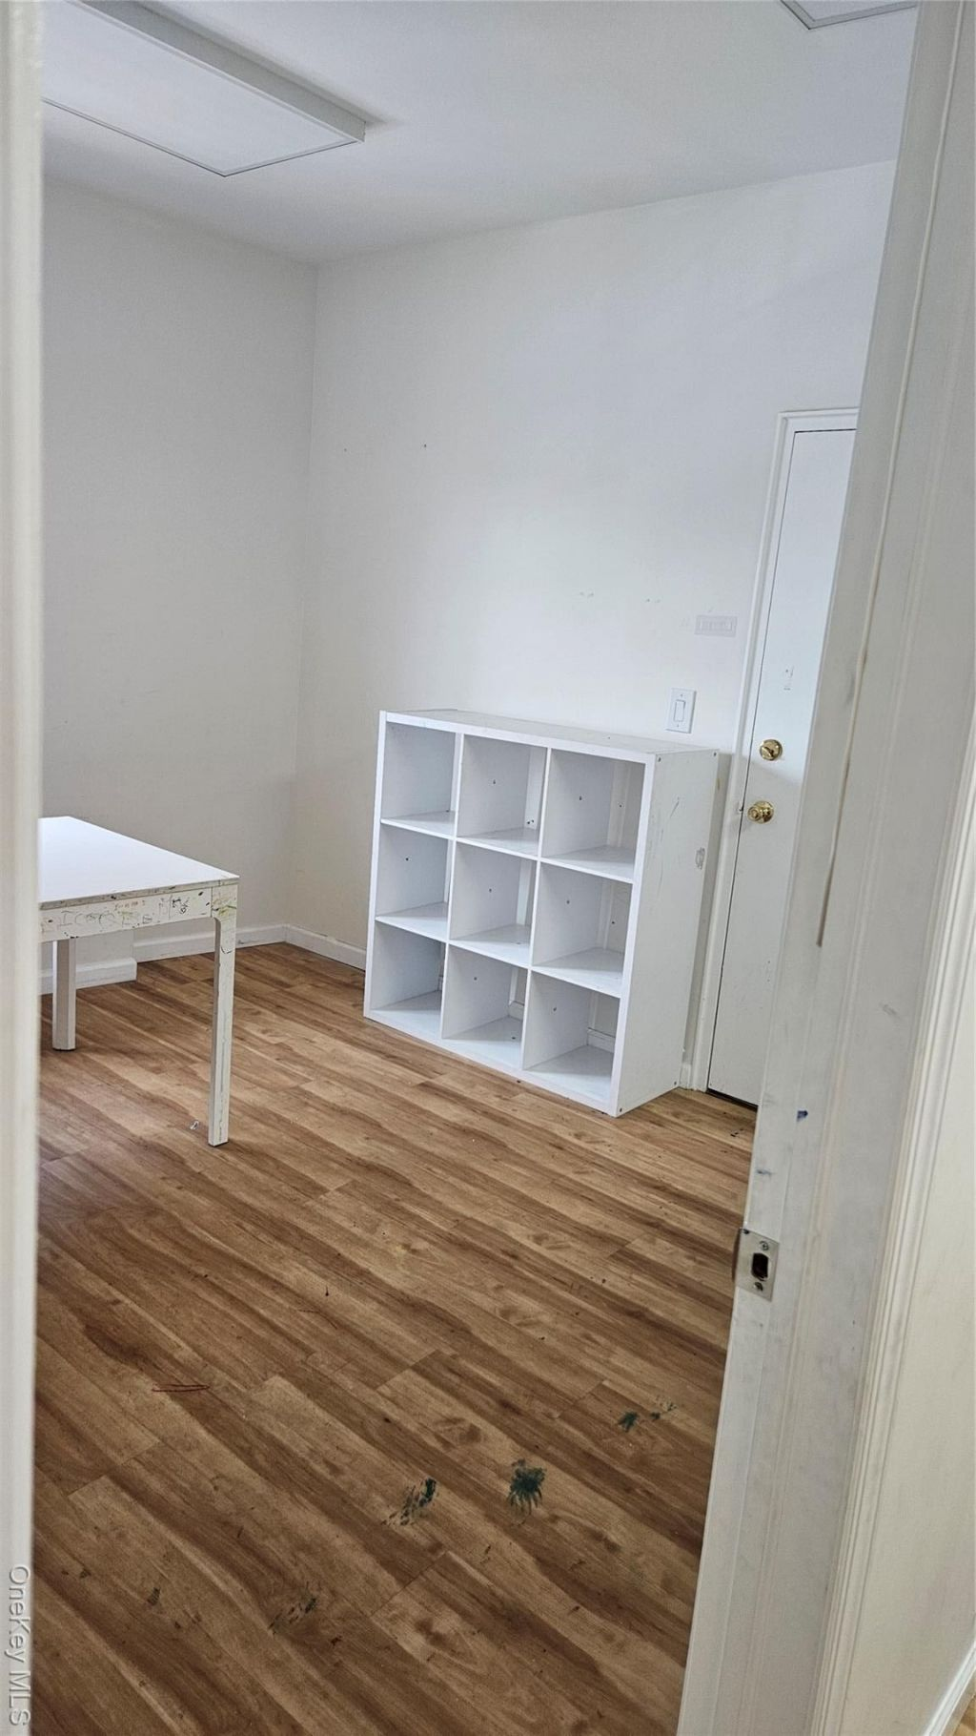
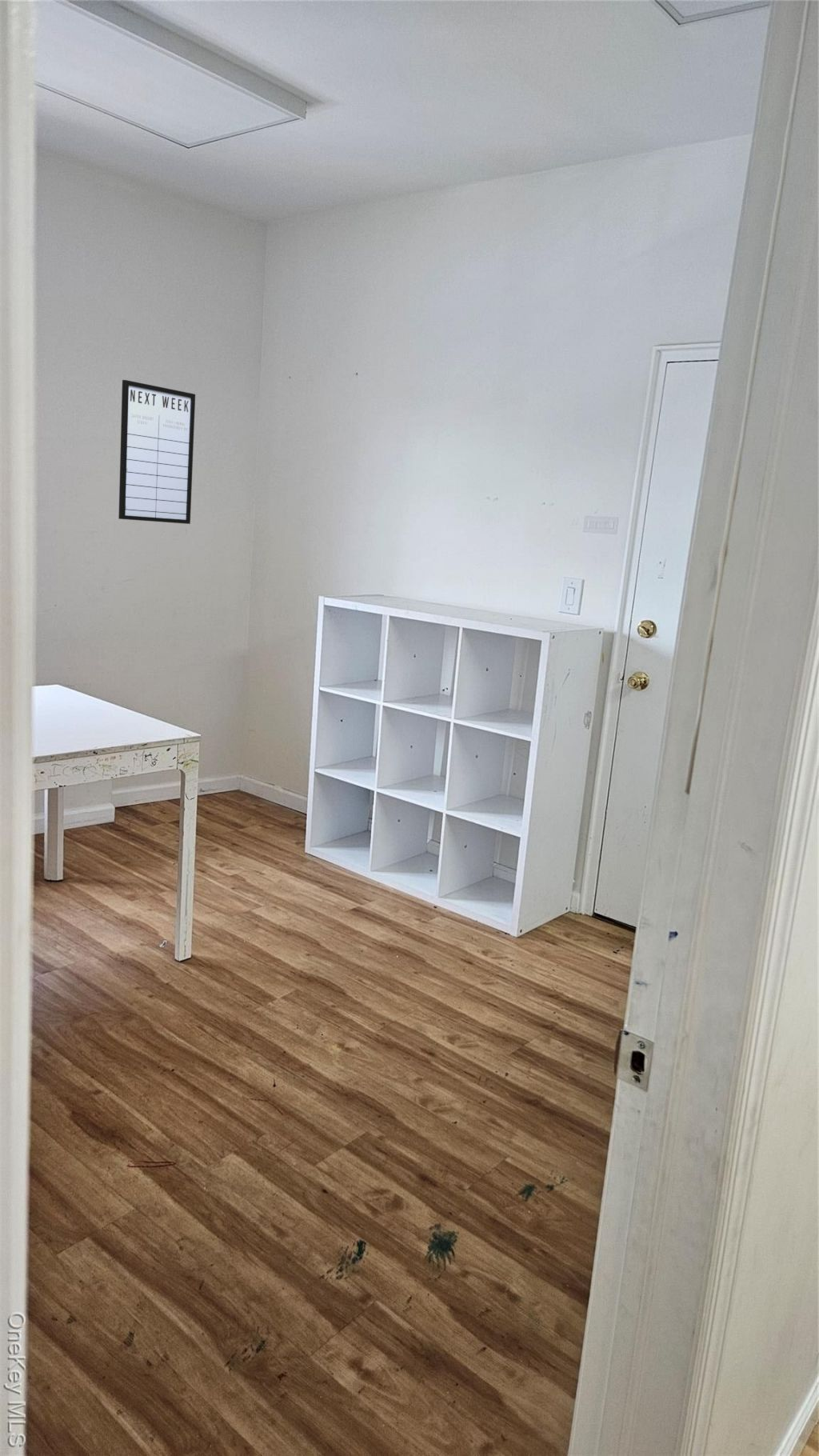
+ writing board (158, 455)
